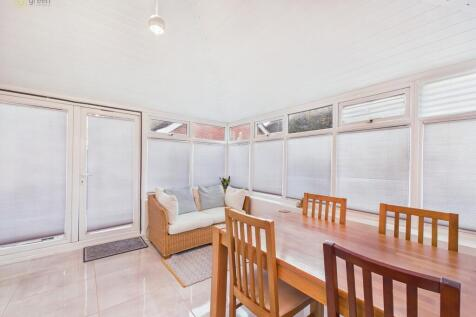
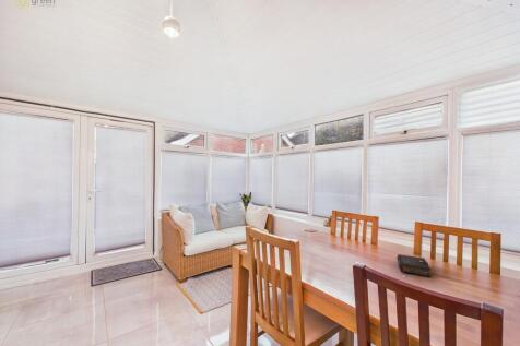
+ book (413, 265)
